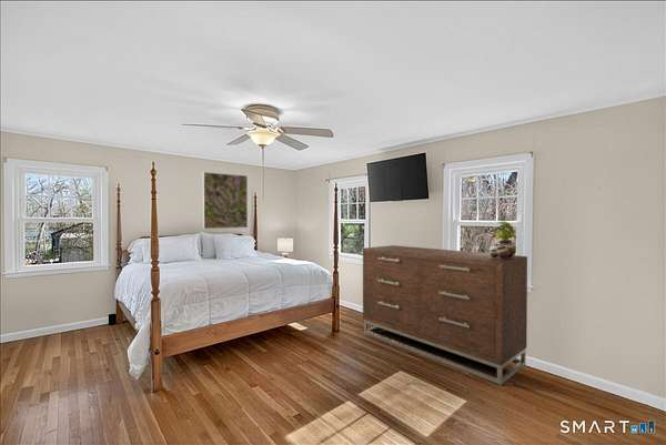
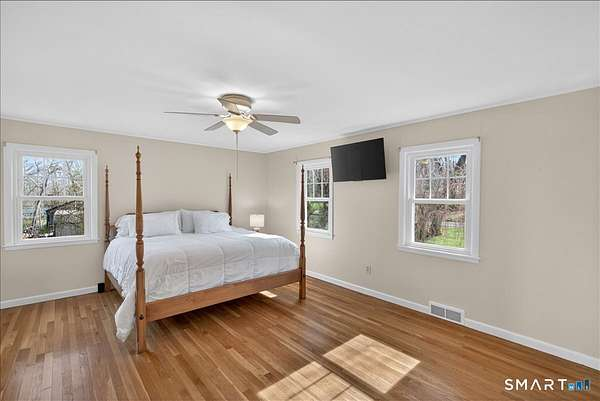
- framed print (225, 201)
- potted plant (502, 239)
- dresser (434, 300)
